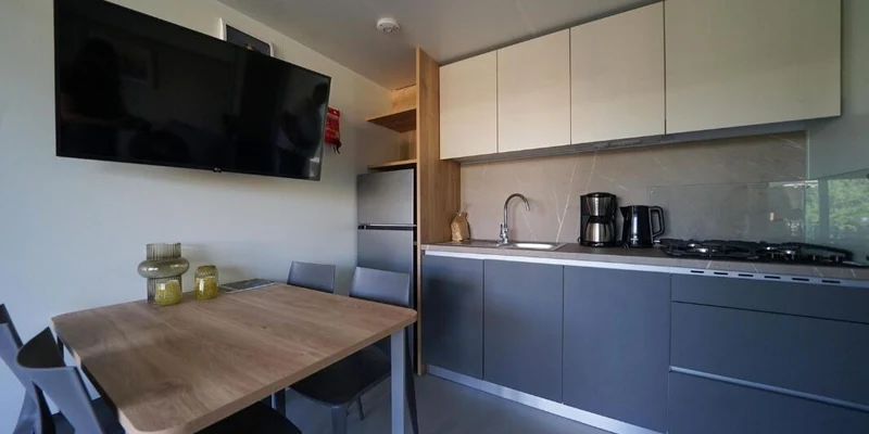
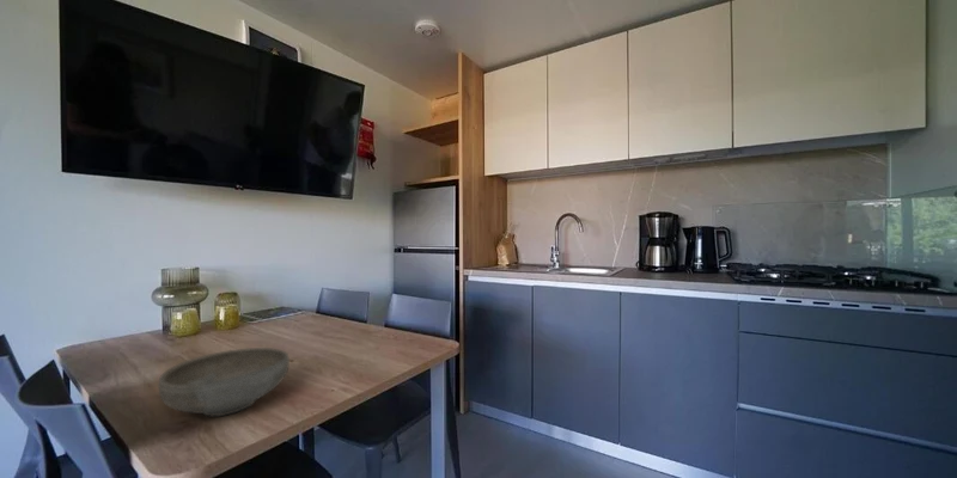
+ bowl (230, 384)
